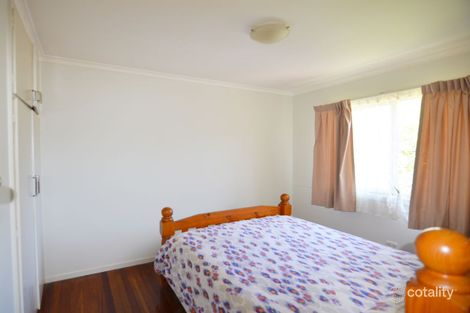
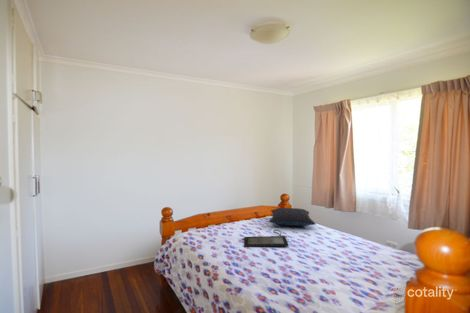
+ pillow (290, 216)
+ clutch bag (267, 240)
